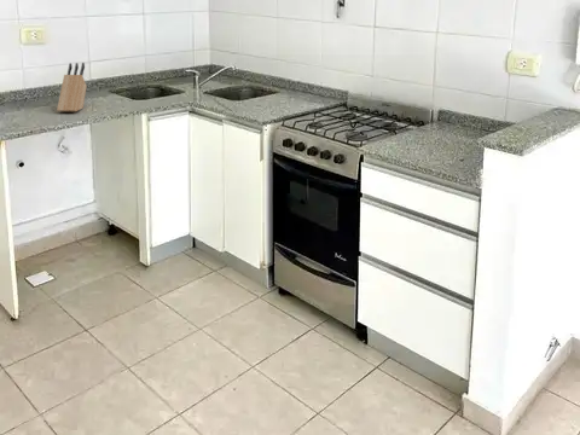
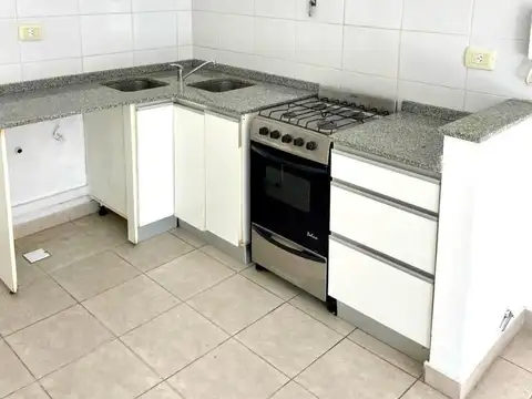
- knife block (71, 86)
